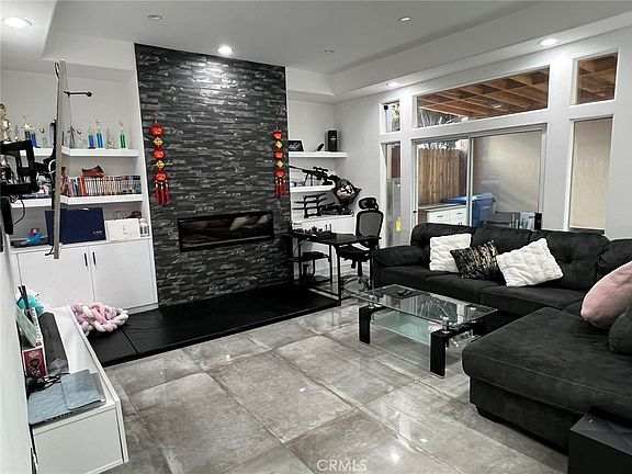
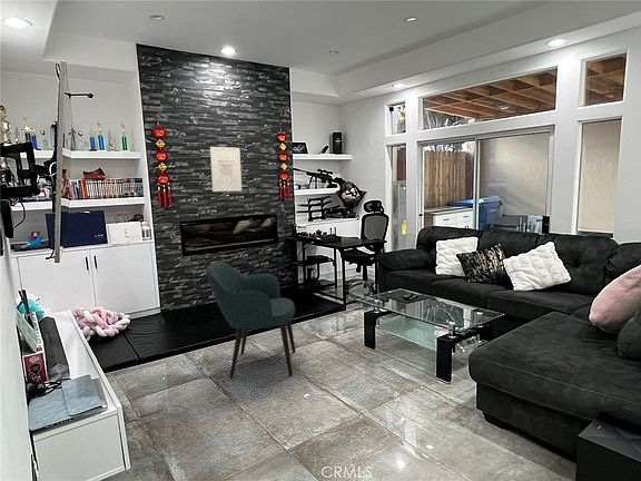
+ wall art (226, 169)
+ armchair (255, 314)
